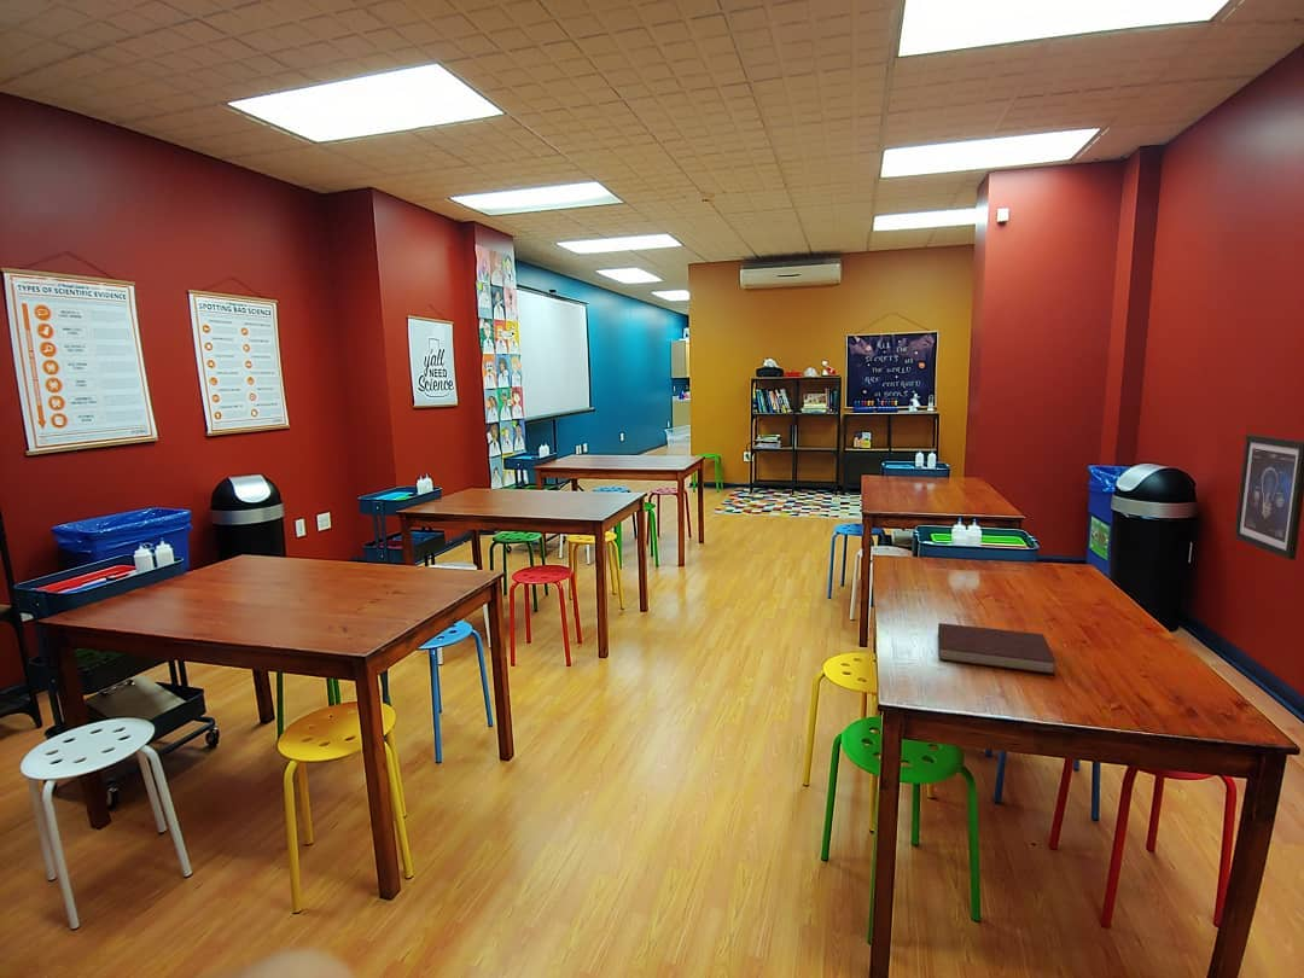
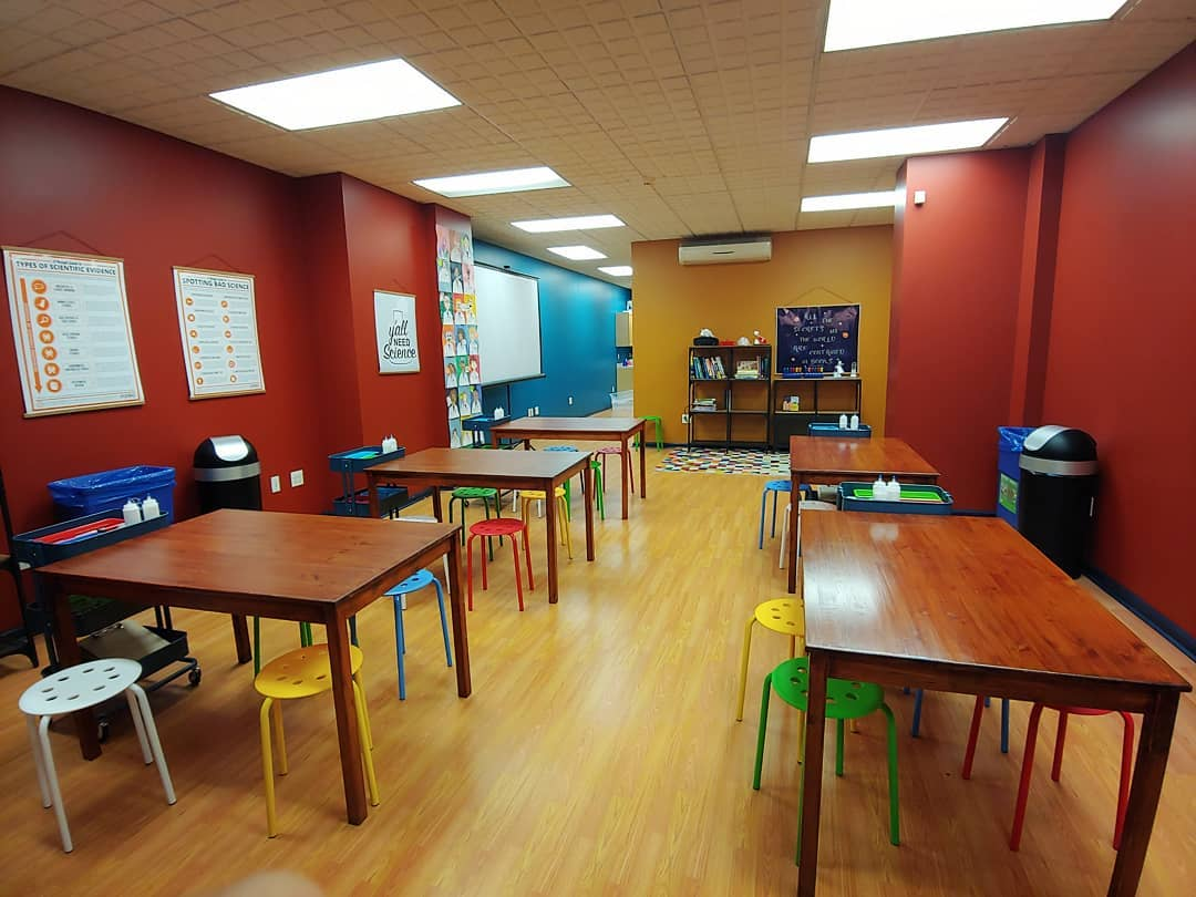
- wall art (1269, 494)
- notebook (991, 646)
